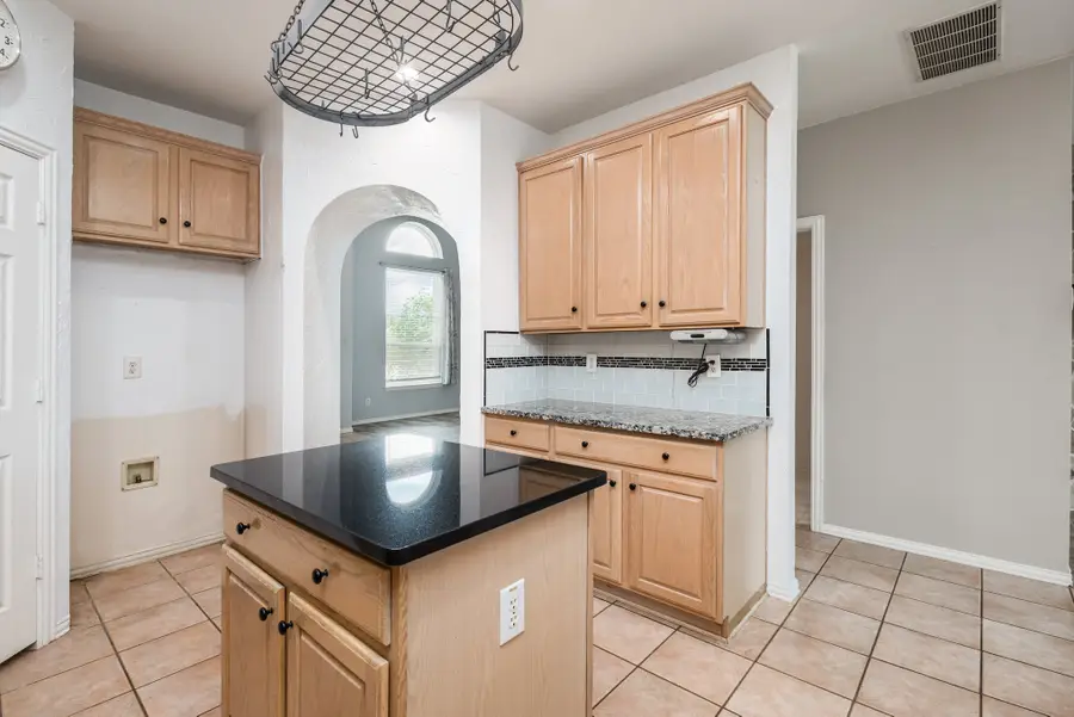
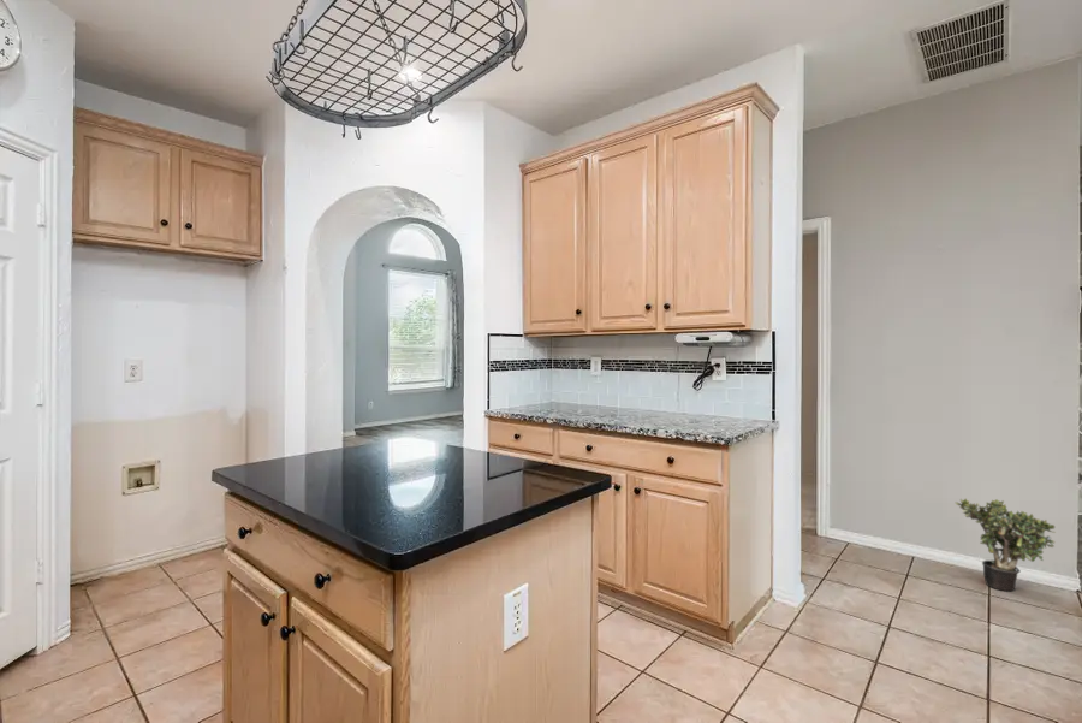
+ potted plant (1003, 544)
